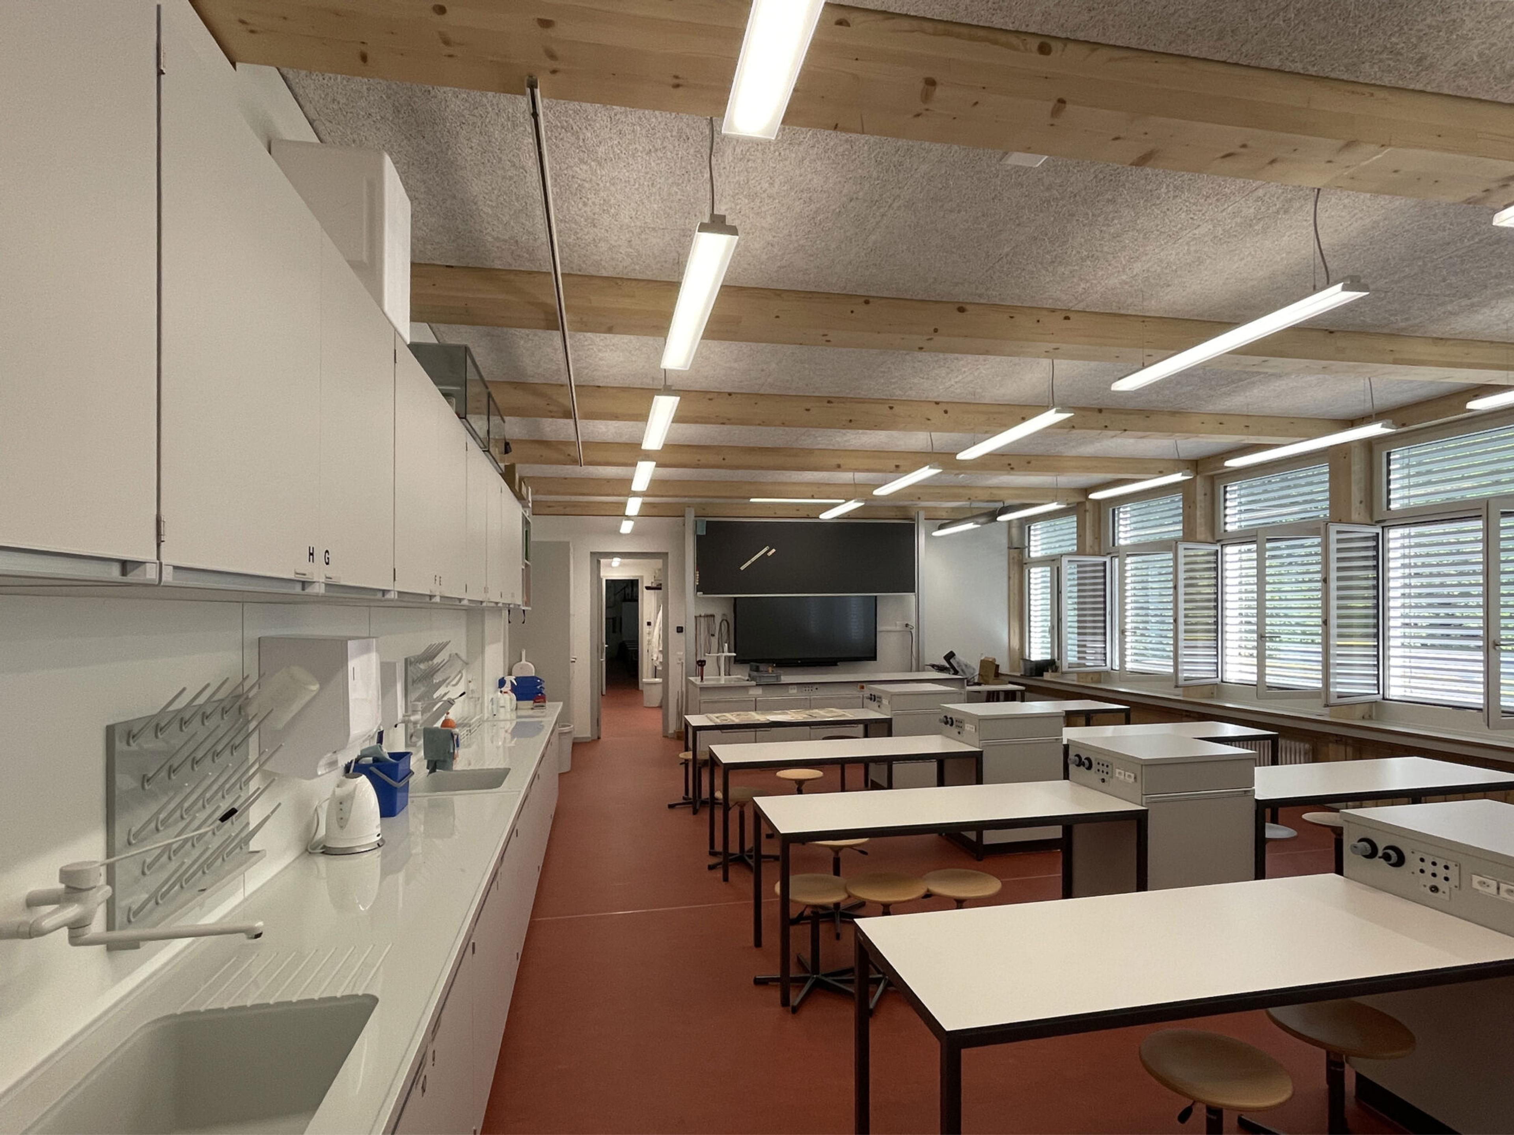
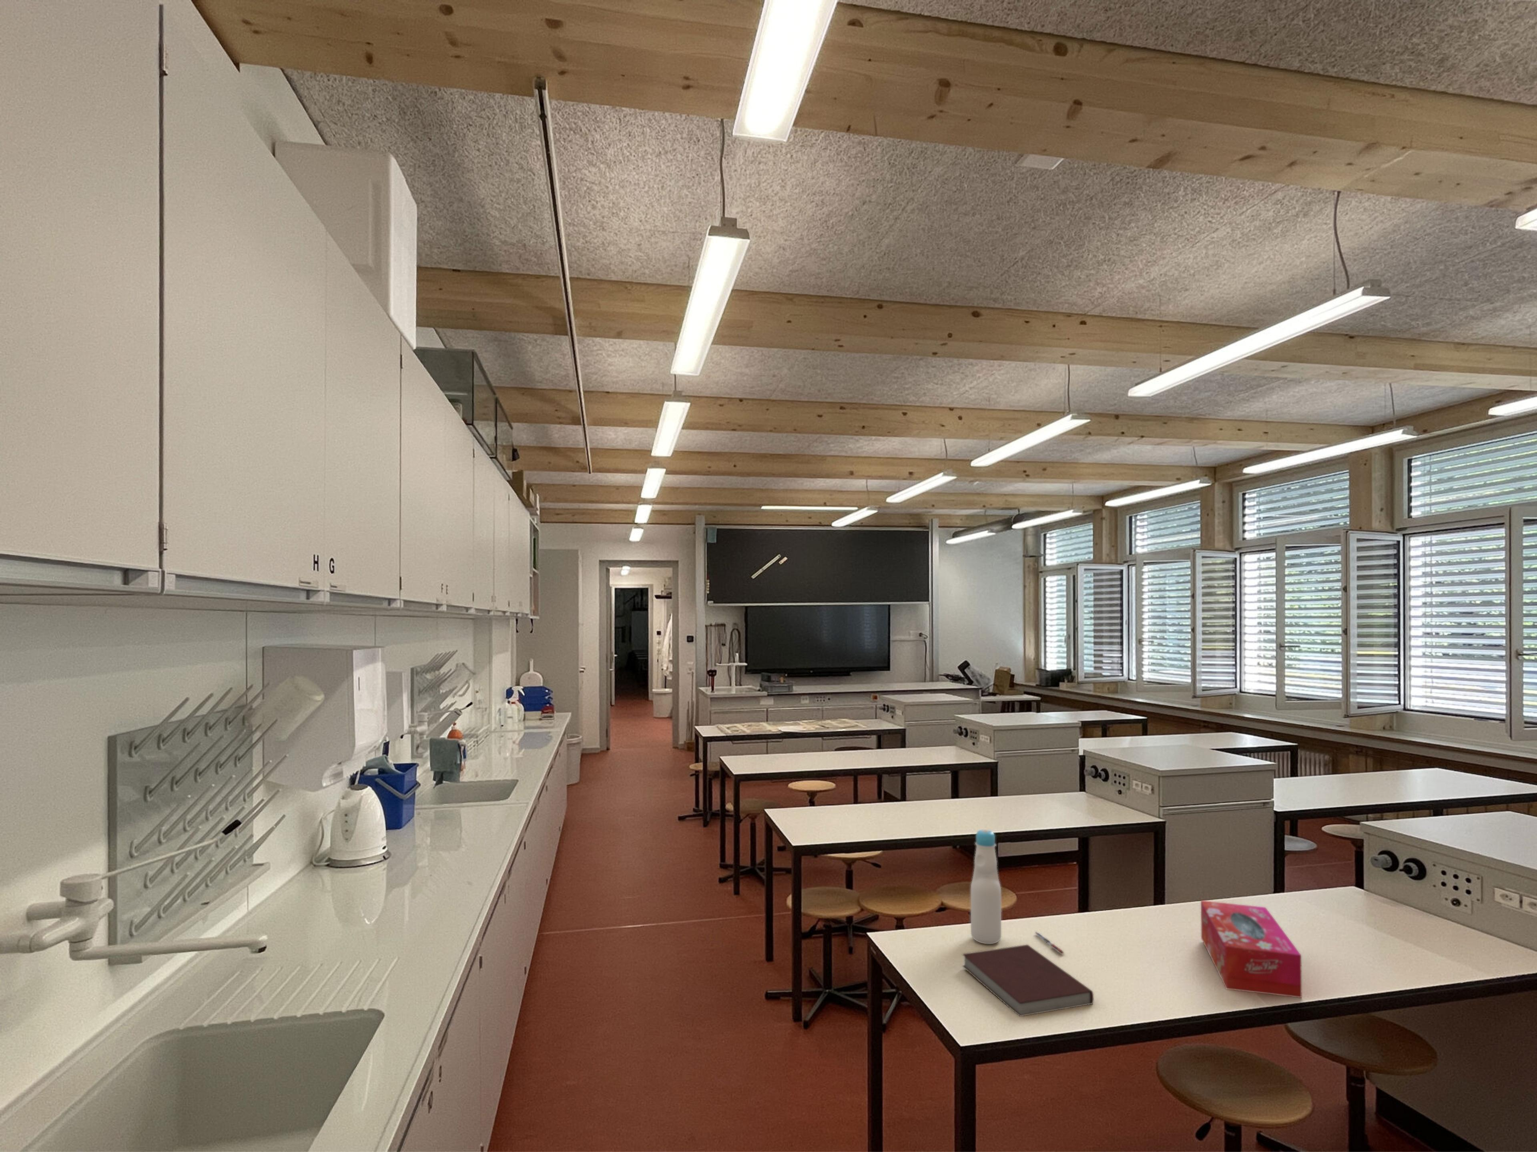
+ tissue box (1247, 945)
+ bottle (985, 885)
+ pen (1049, 941)
+ notebook (1024, 978)
